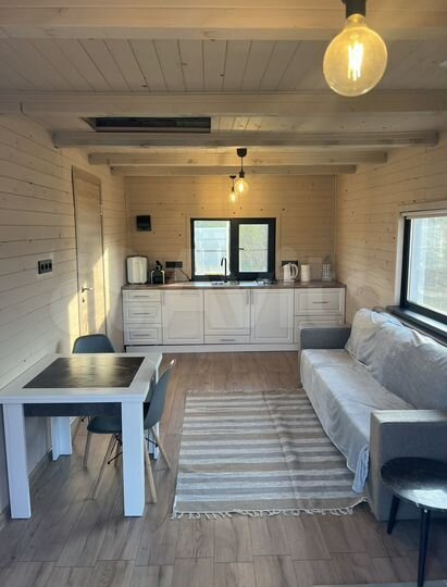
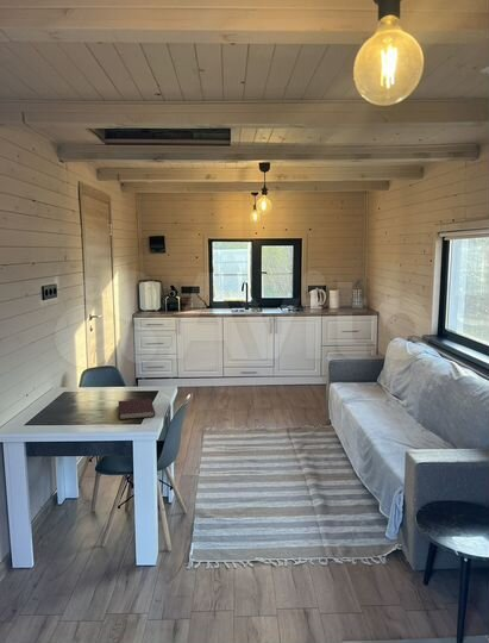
+ notebook (136, 408)
